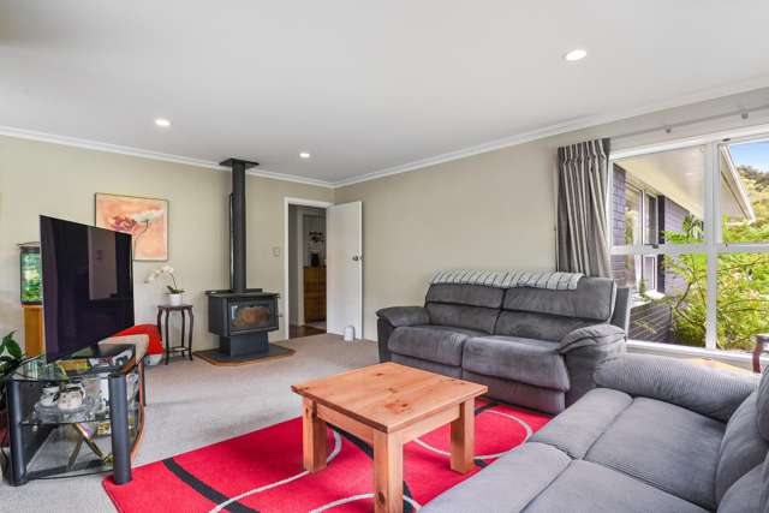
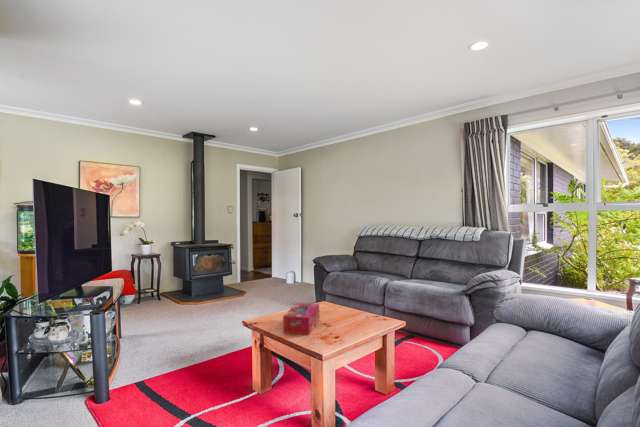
+ tissue box (302, 317)
